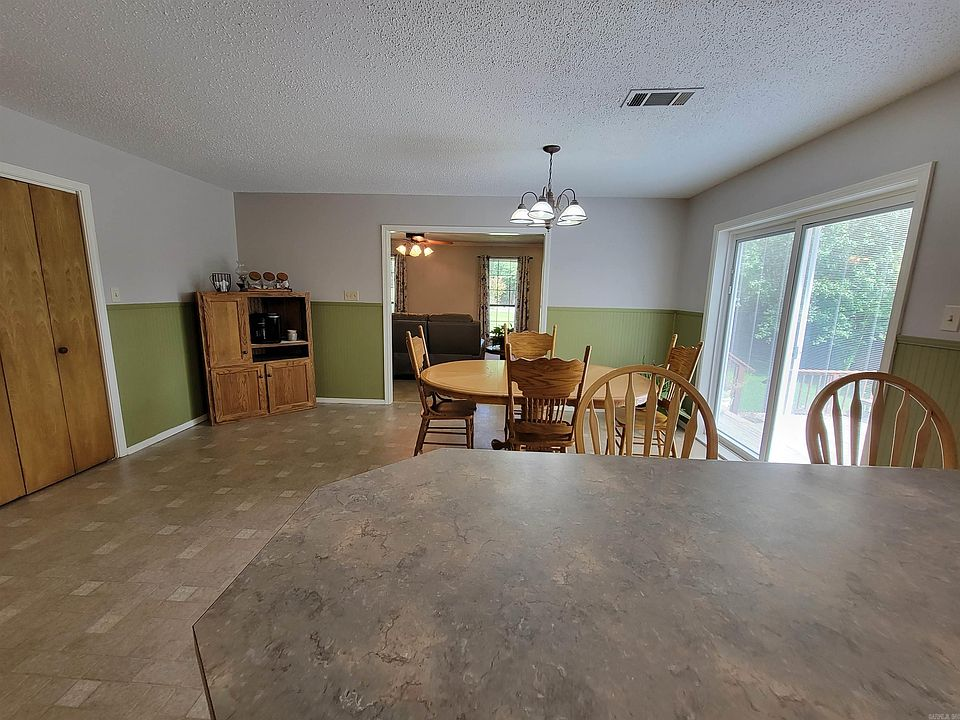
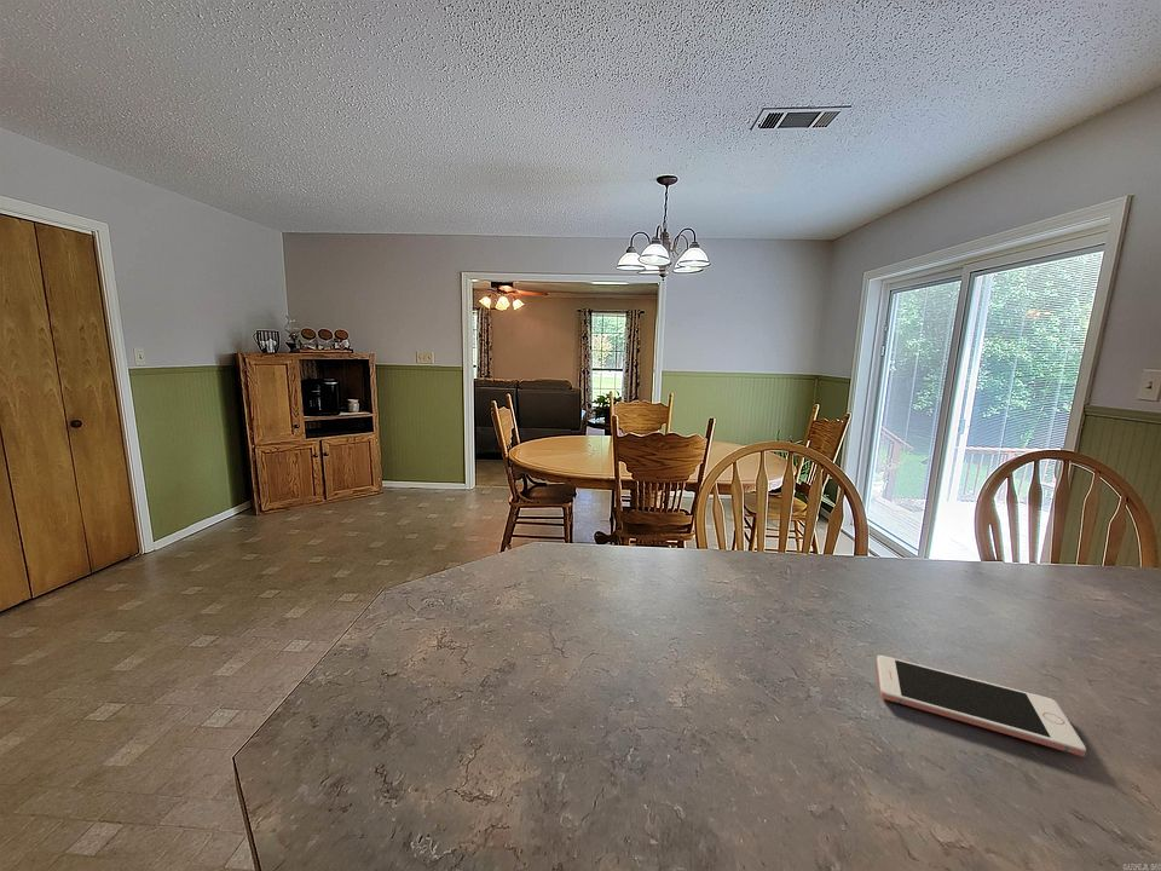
+ cell phone (968, 699)
